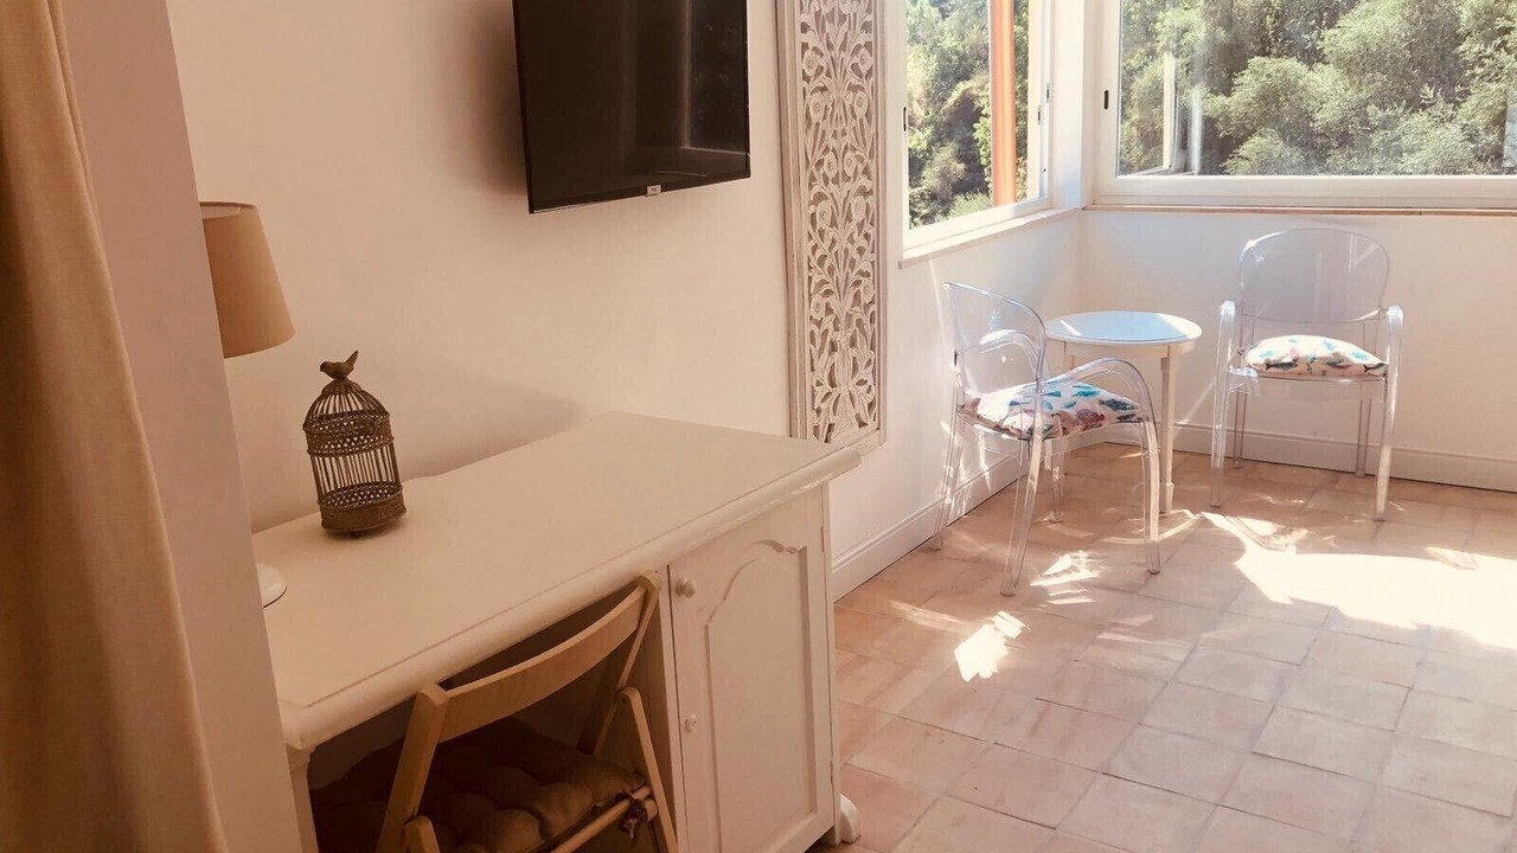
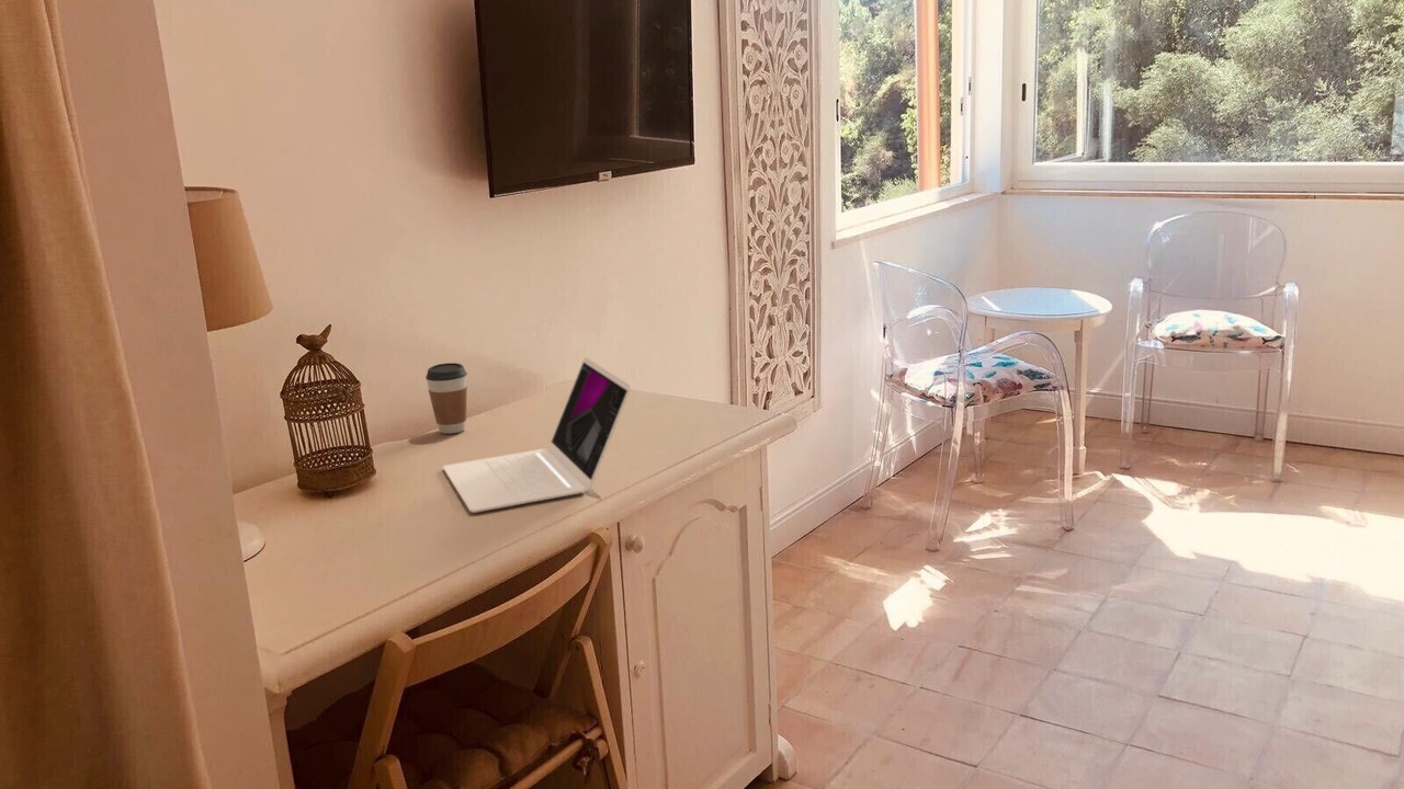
+ coffee cup (449, 398)
+ laptop (553, 434)
